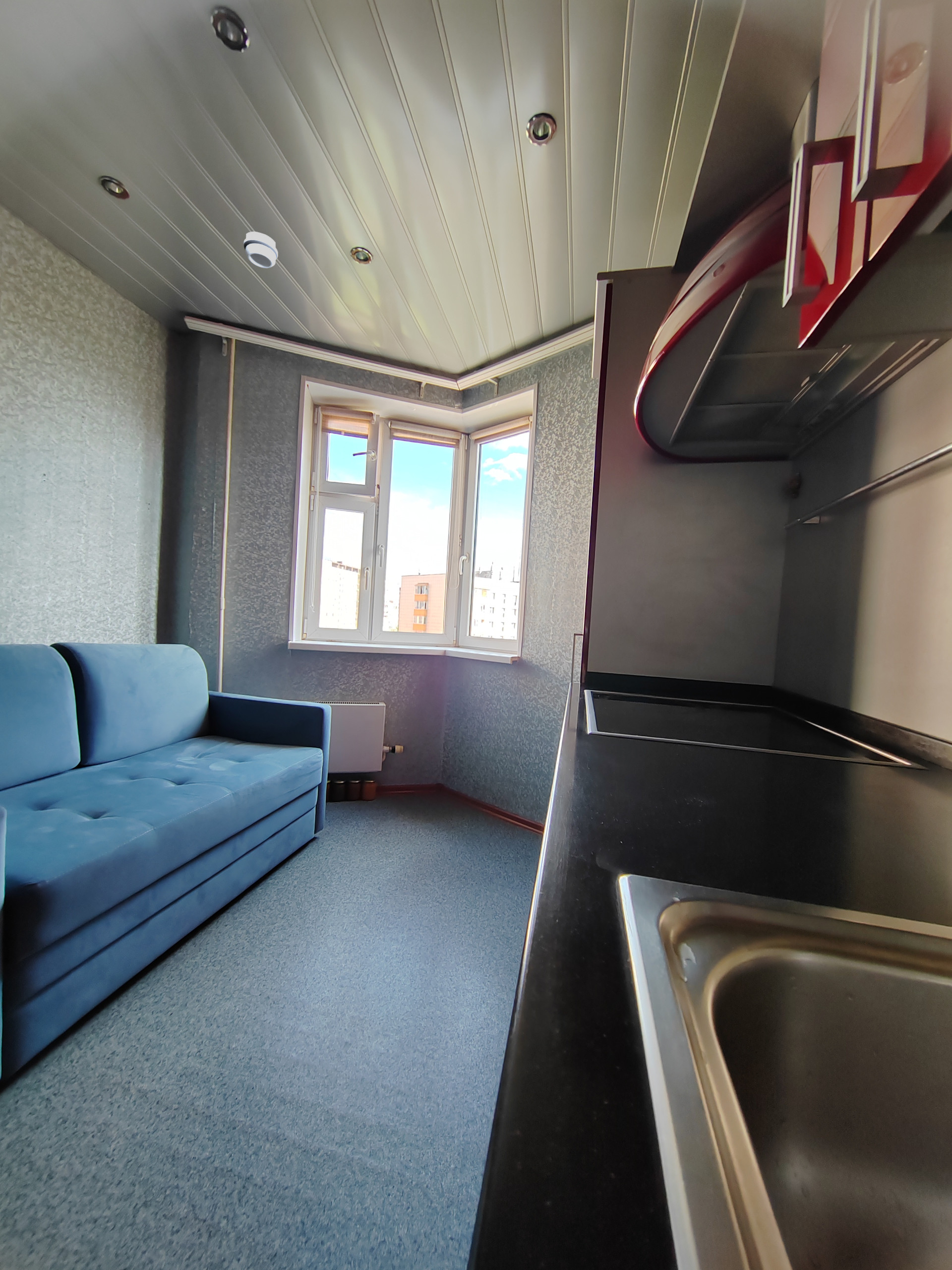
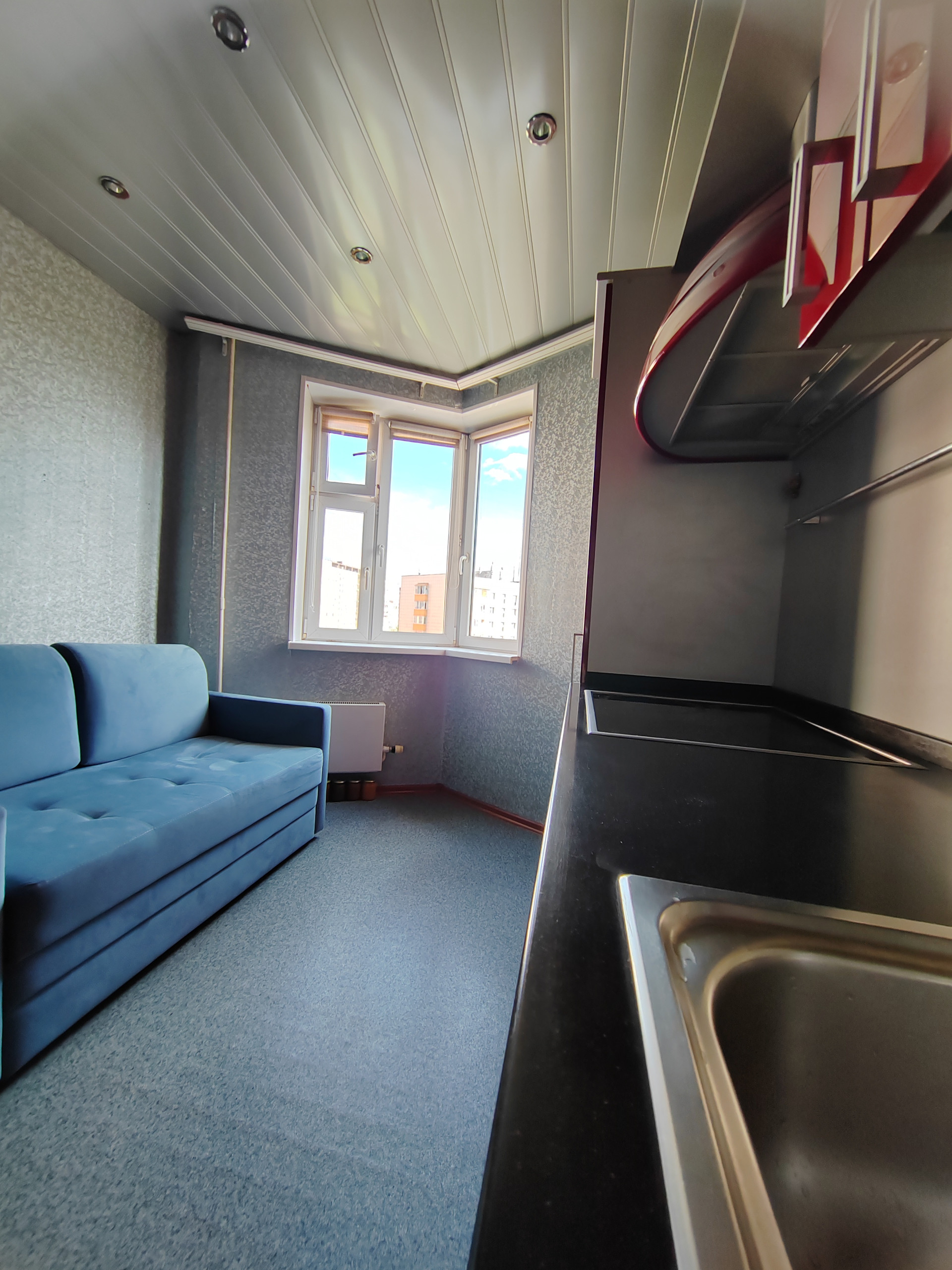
- smoke detector (261, 251)
